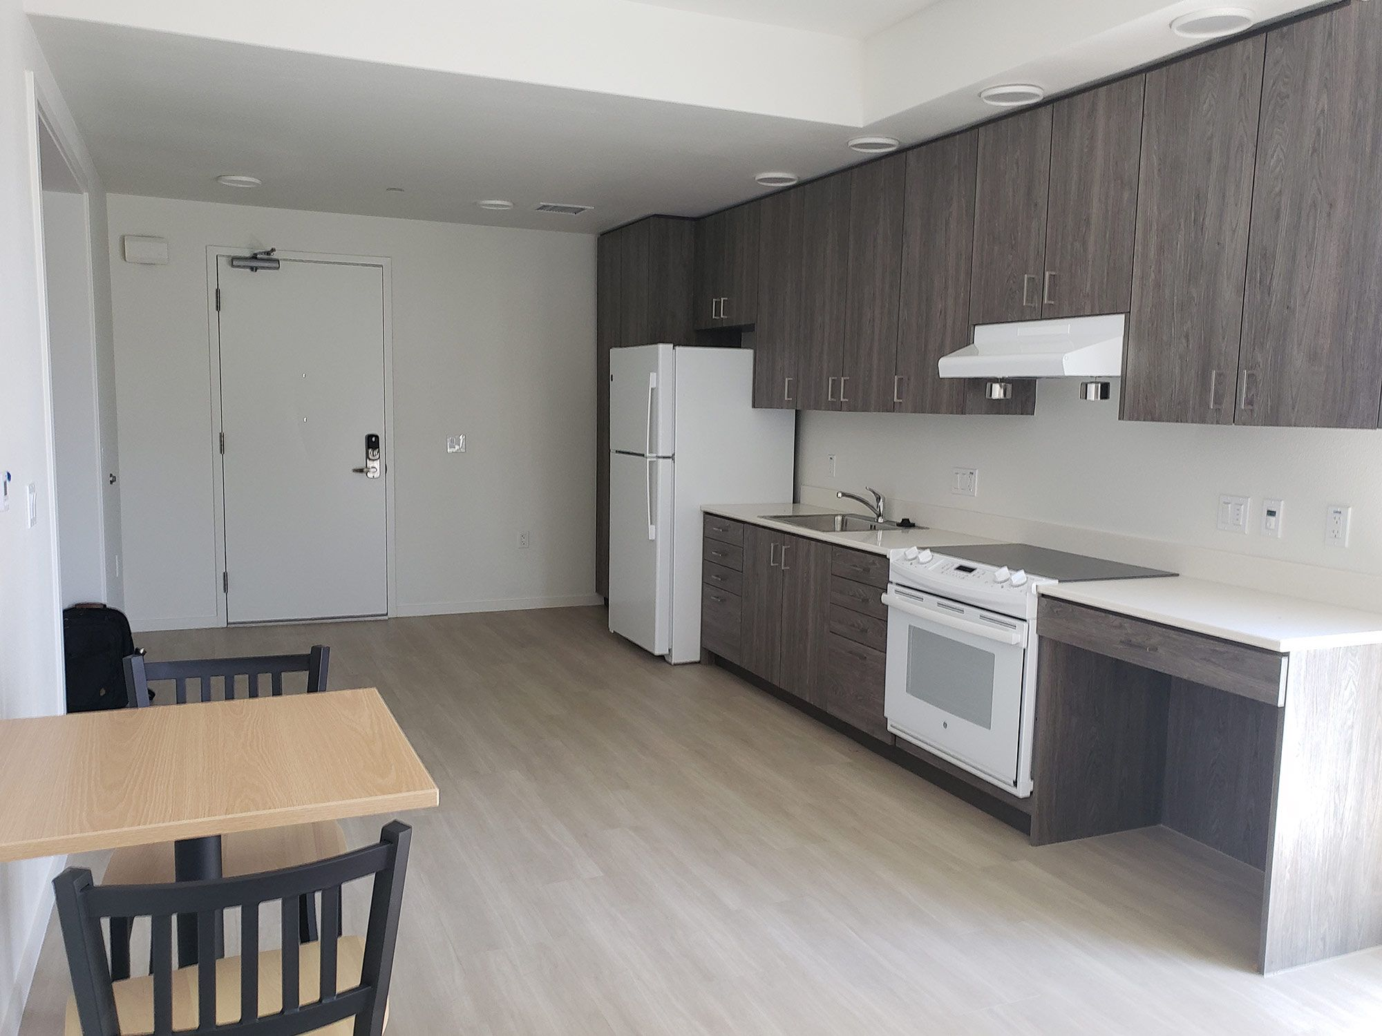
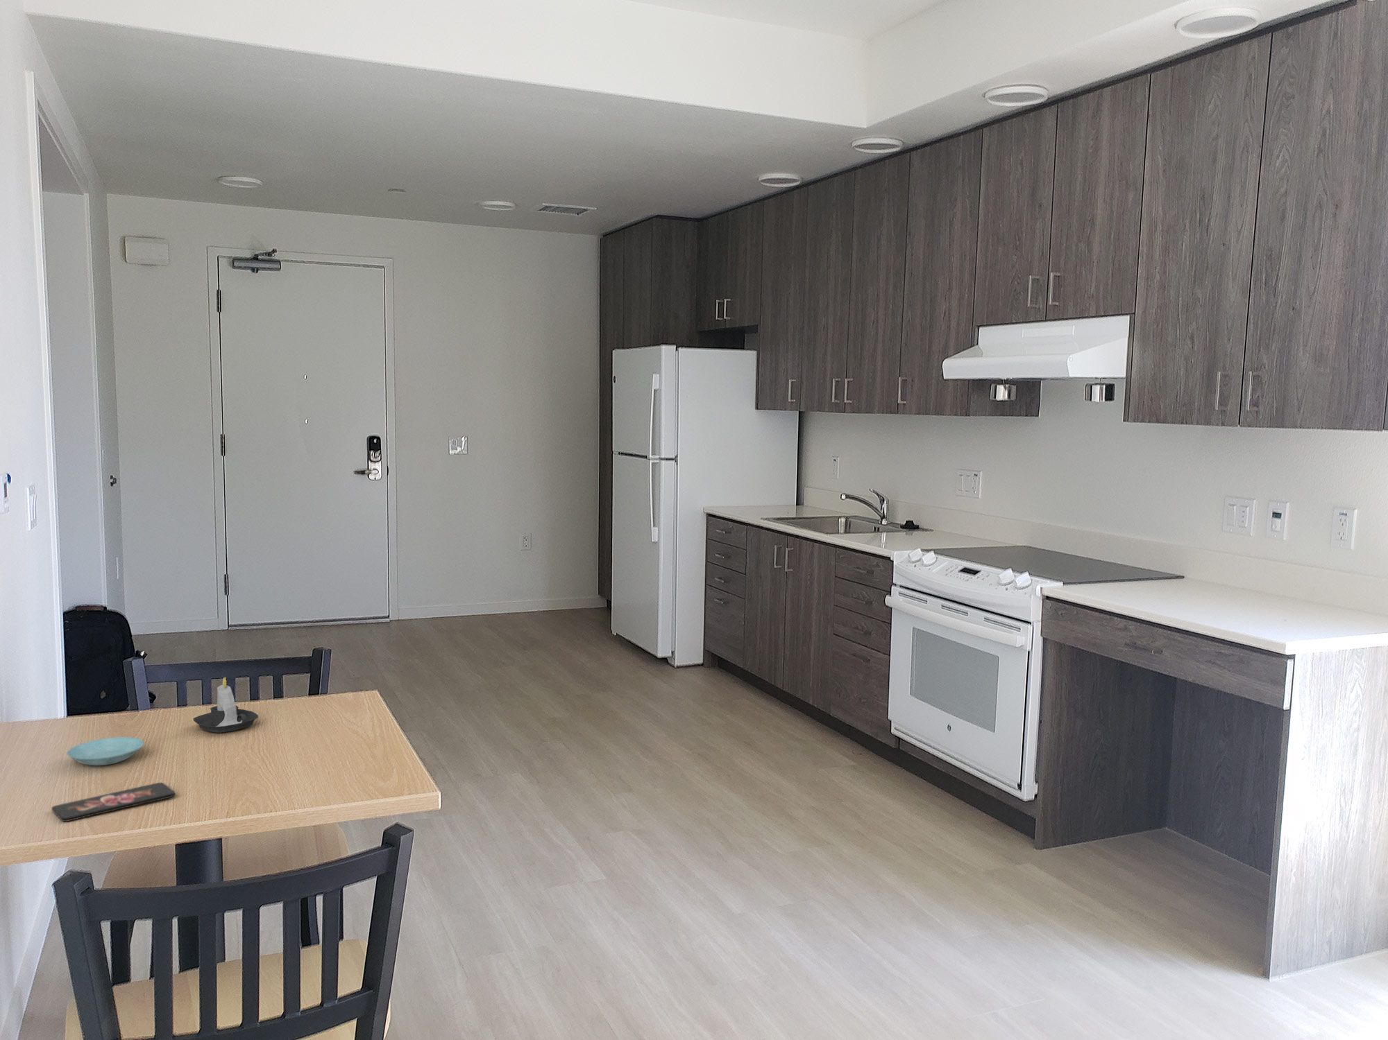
+ smartphone (115, 801)
+ candle (227, 701)
+ saucer (106, 753)
